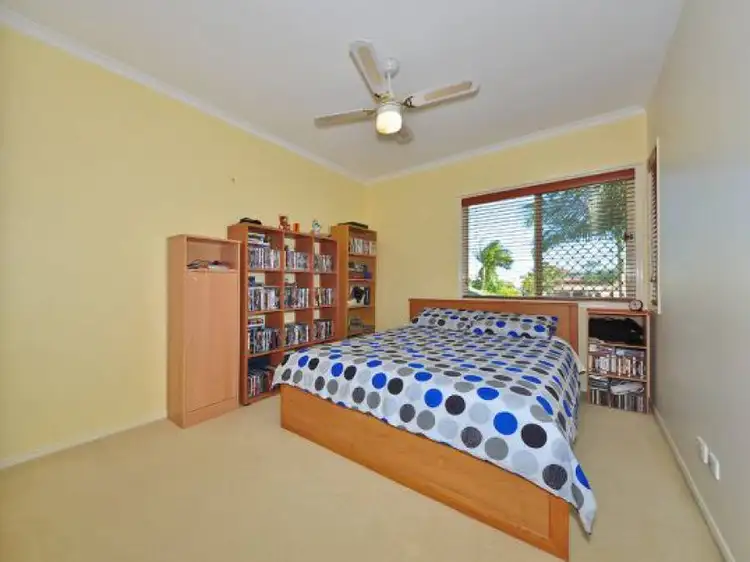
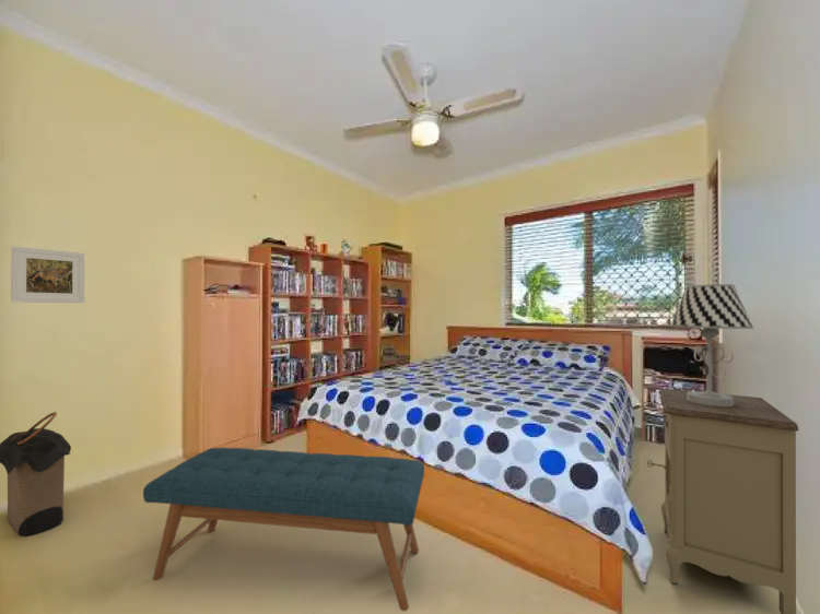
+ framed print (49, 275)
+ table lamp (708, 342)
+ laundry hamper (32, 465)
+ bench (293, 513)
+ nightstand (707, 483)
